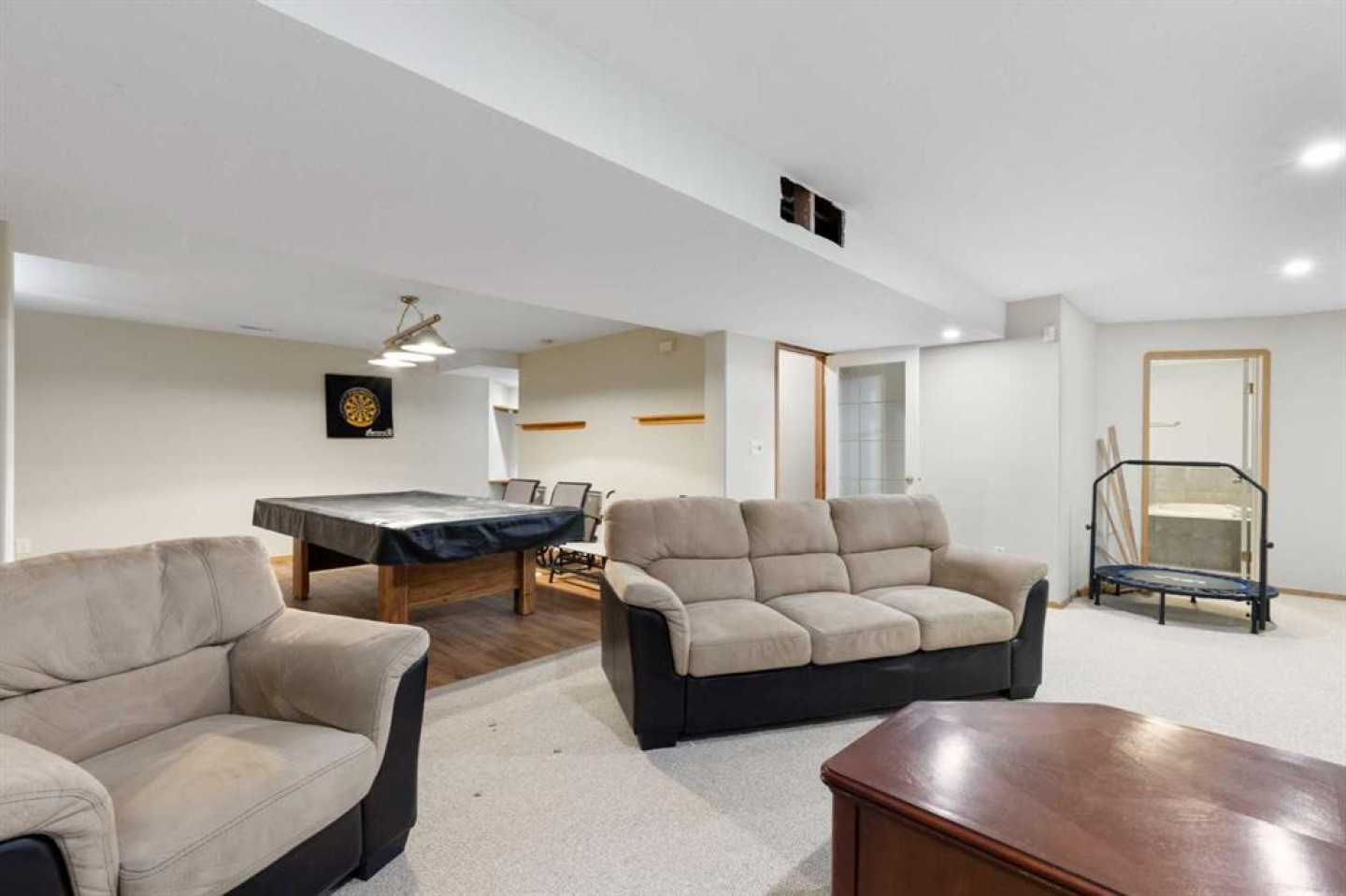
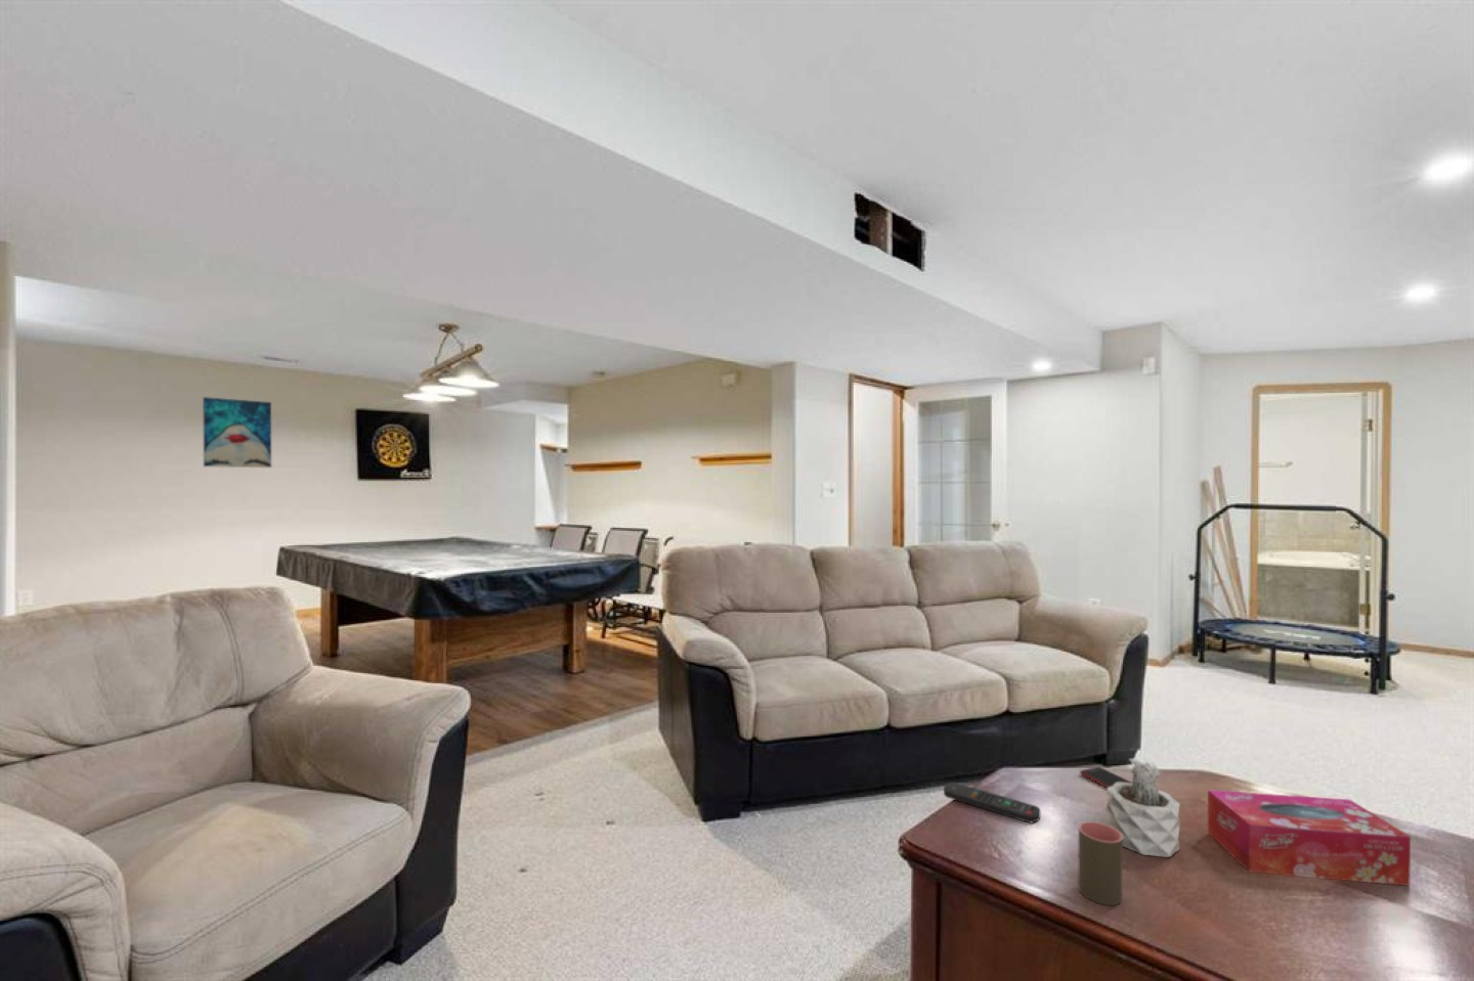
+ cup (1099, 863)
+ tissue box (1301, 833)
+ remote control (990, 801)
+ cell phone (1112, 782)
+ wall art (238, 432)
+ succulent plant (1141, 800)
